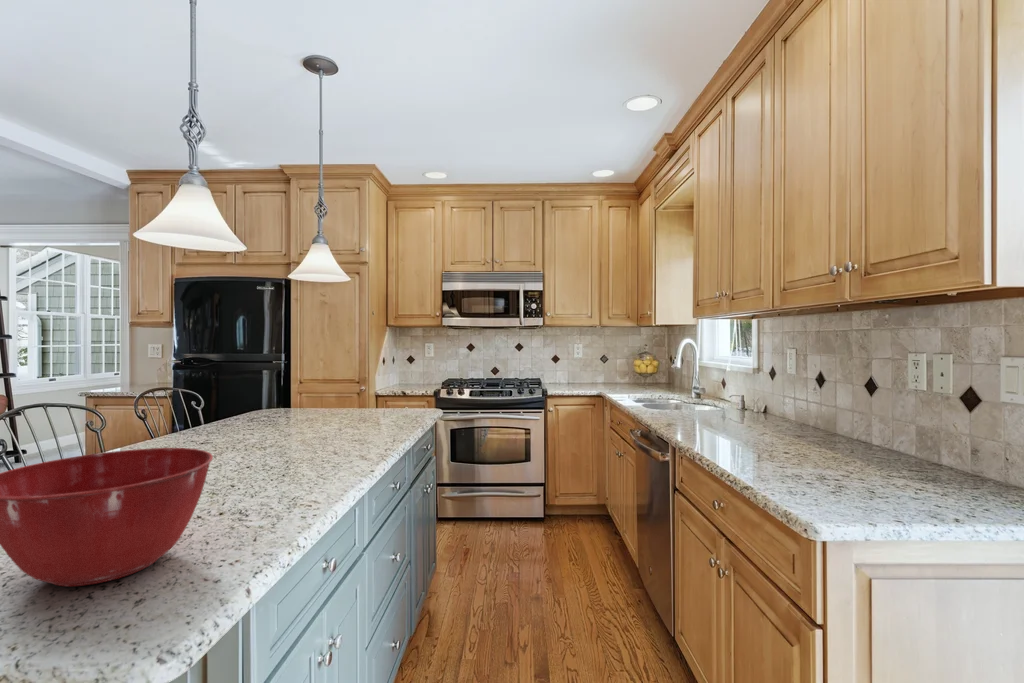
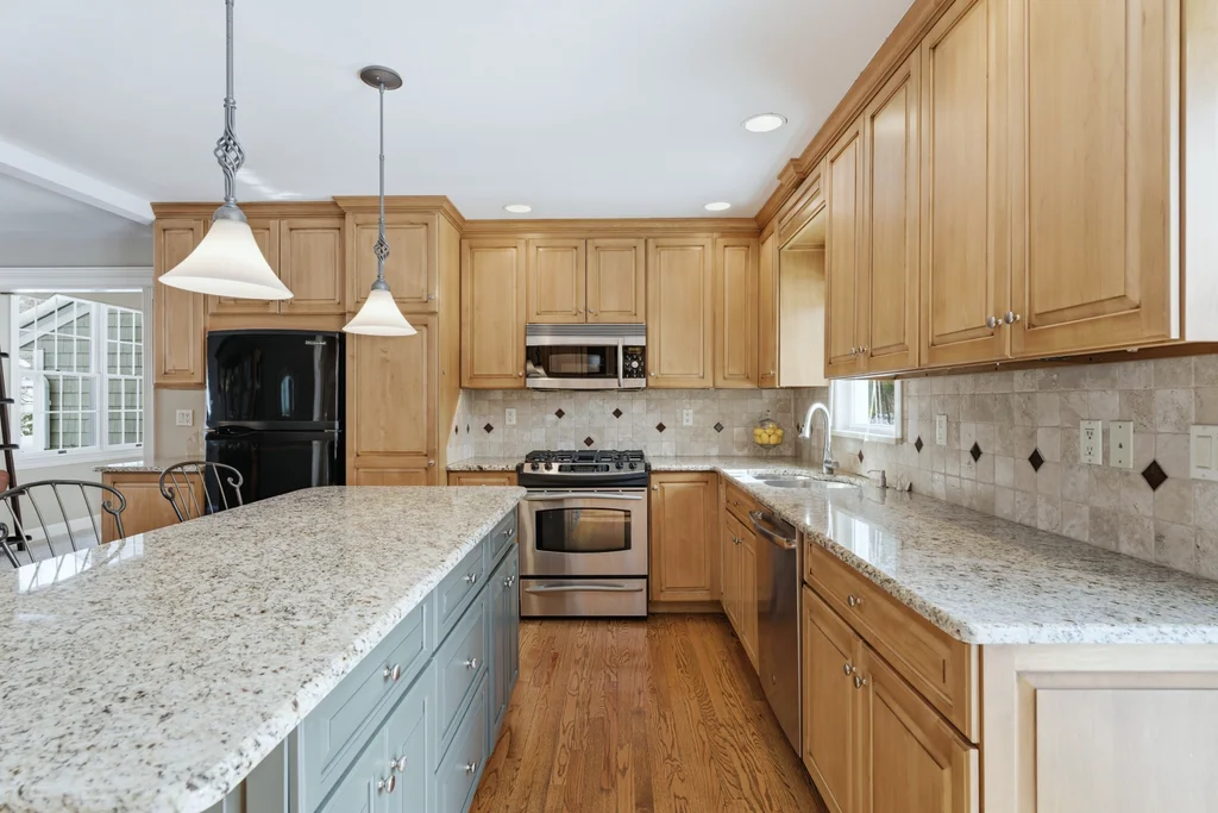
- mixing bowl (105, 516)
